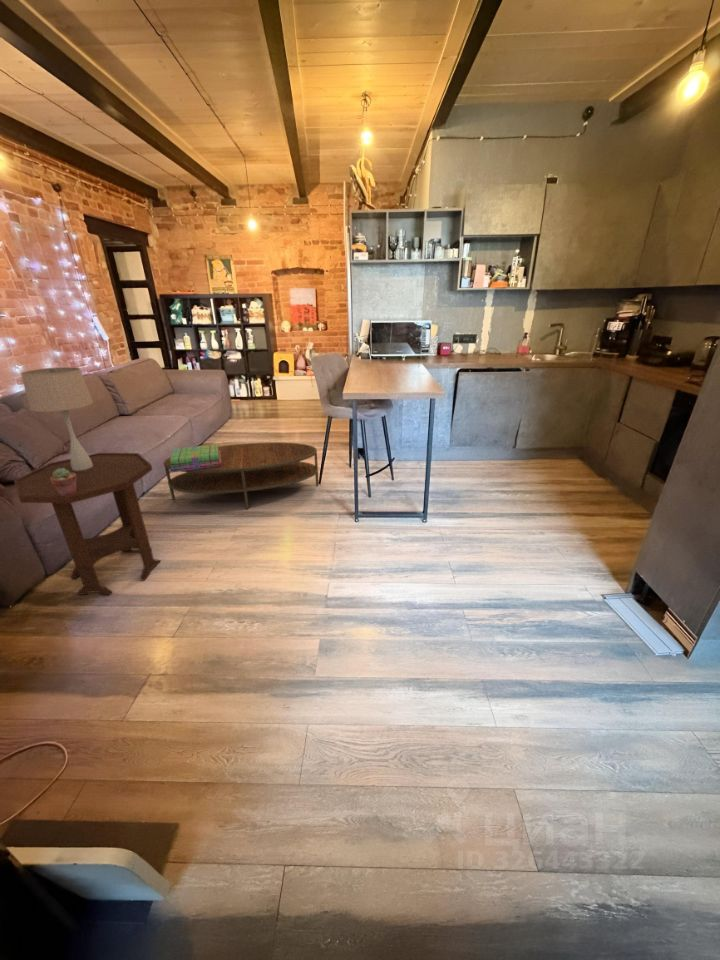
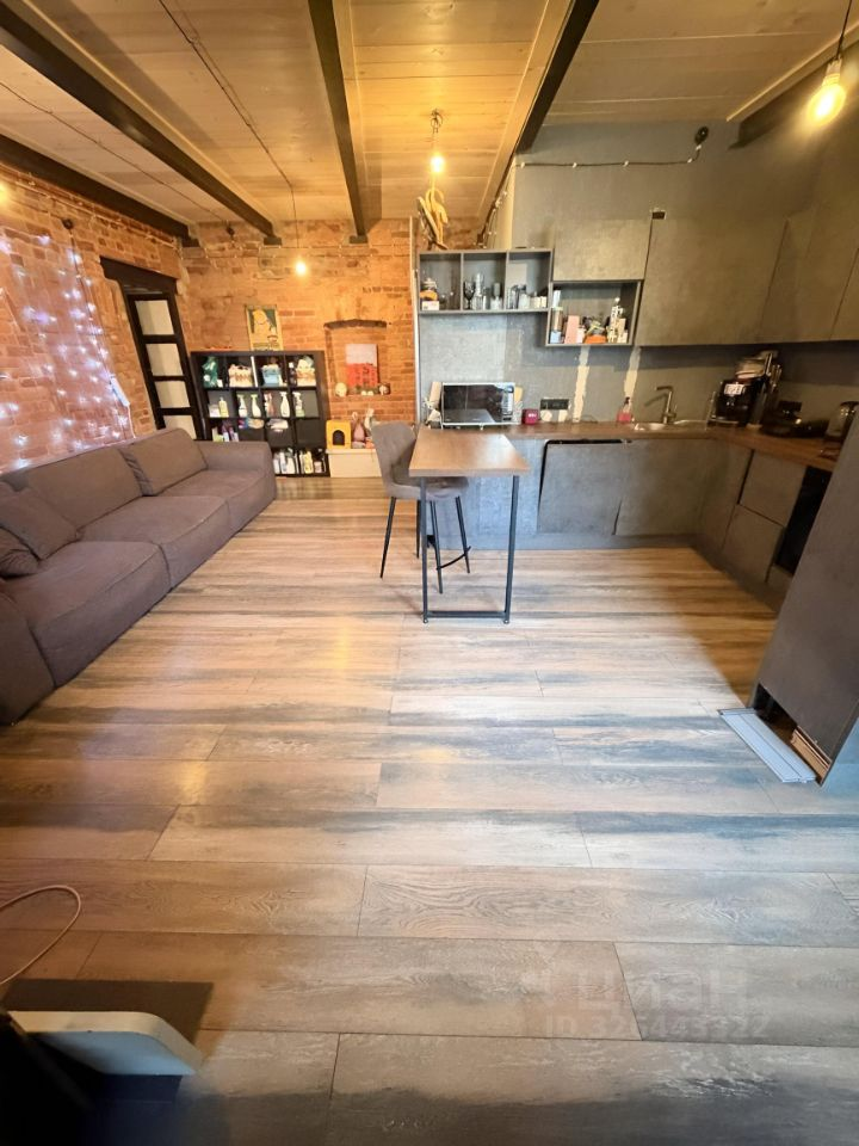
- table lamp (66, 418)
- side table (105, 534)
- coffee table (245, 474)
- potted succulent (64, 479)
- stack of books (196, 457)
